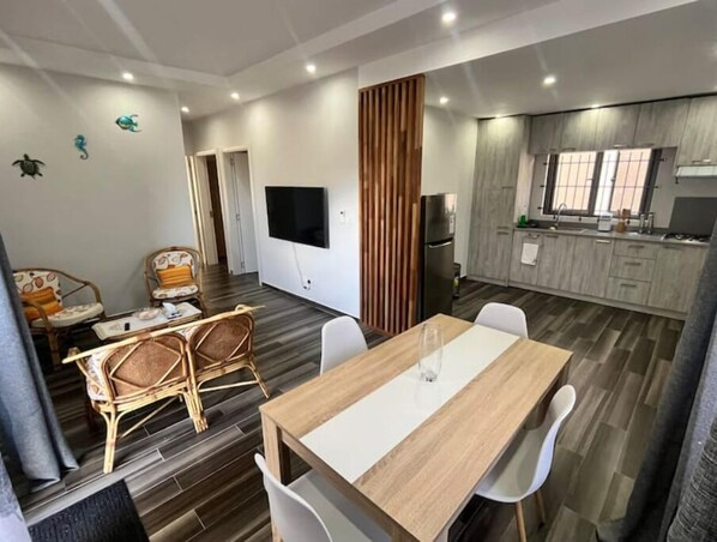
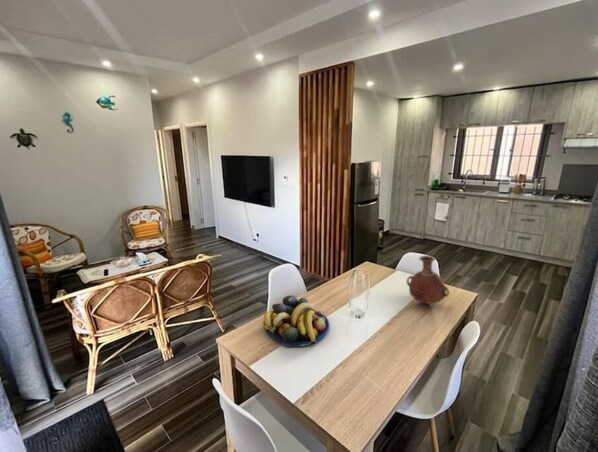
+ vase (427, 280)
+ fruit bowl (297, 314)
